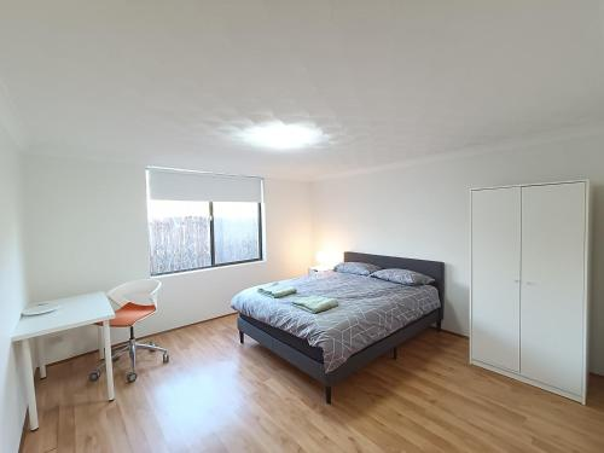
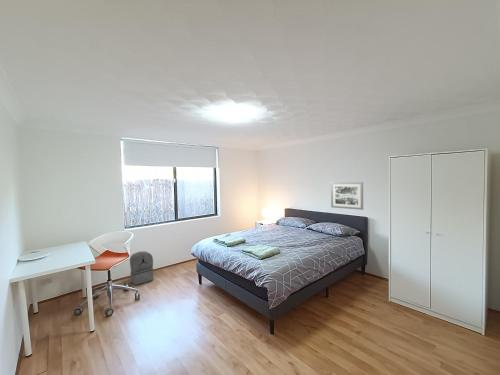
+ wall art (346, 195)
+ backpack (141, 266)
